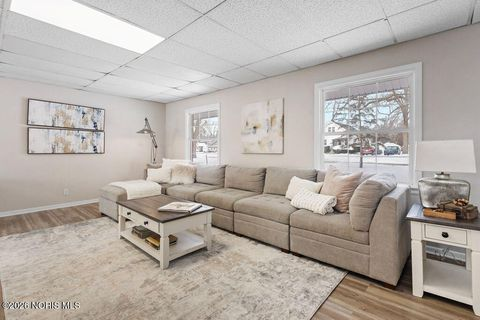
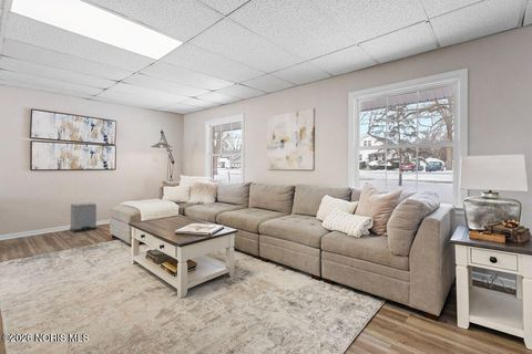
+ trash can (83, 217)
